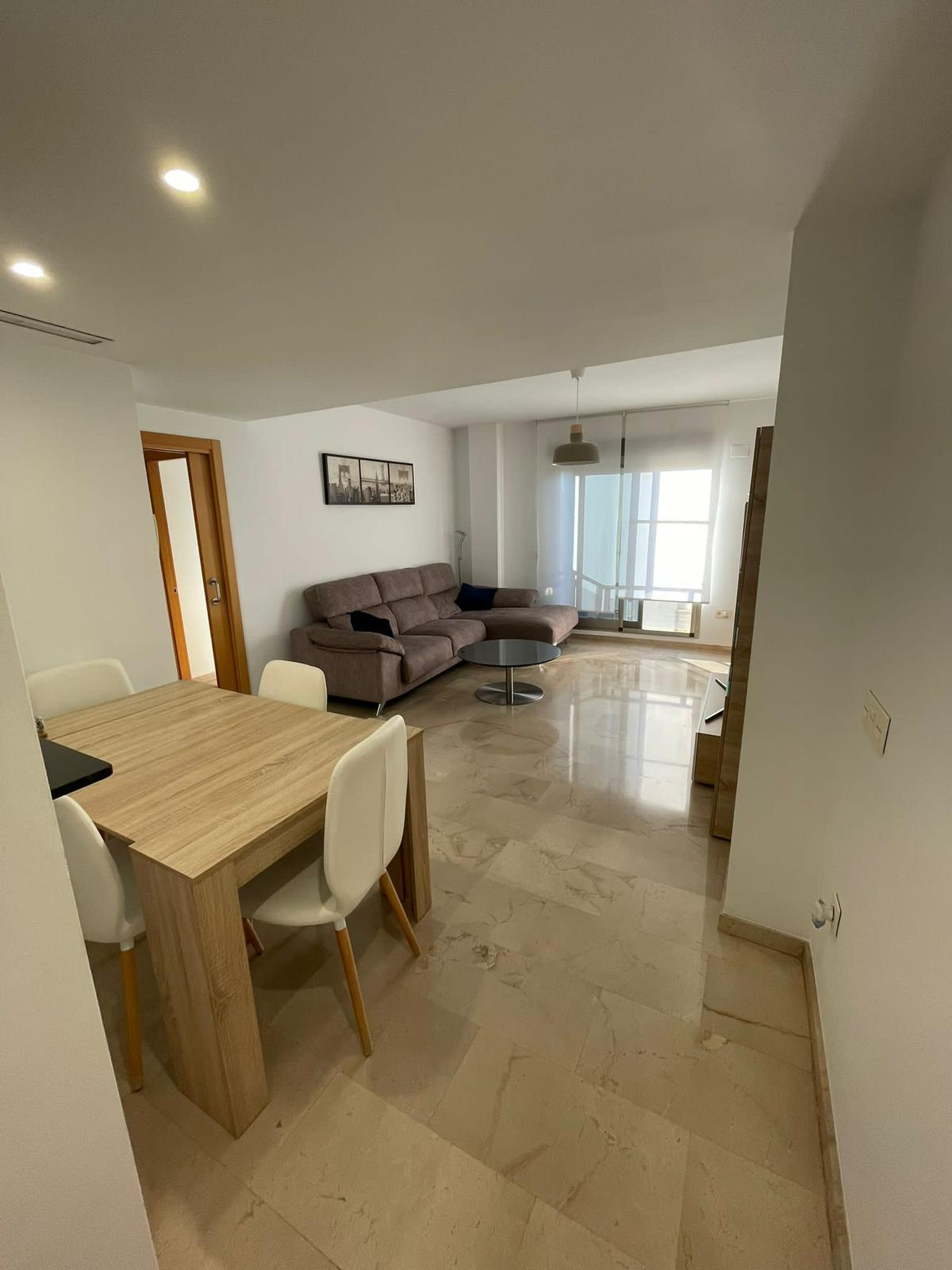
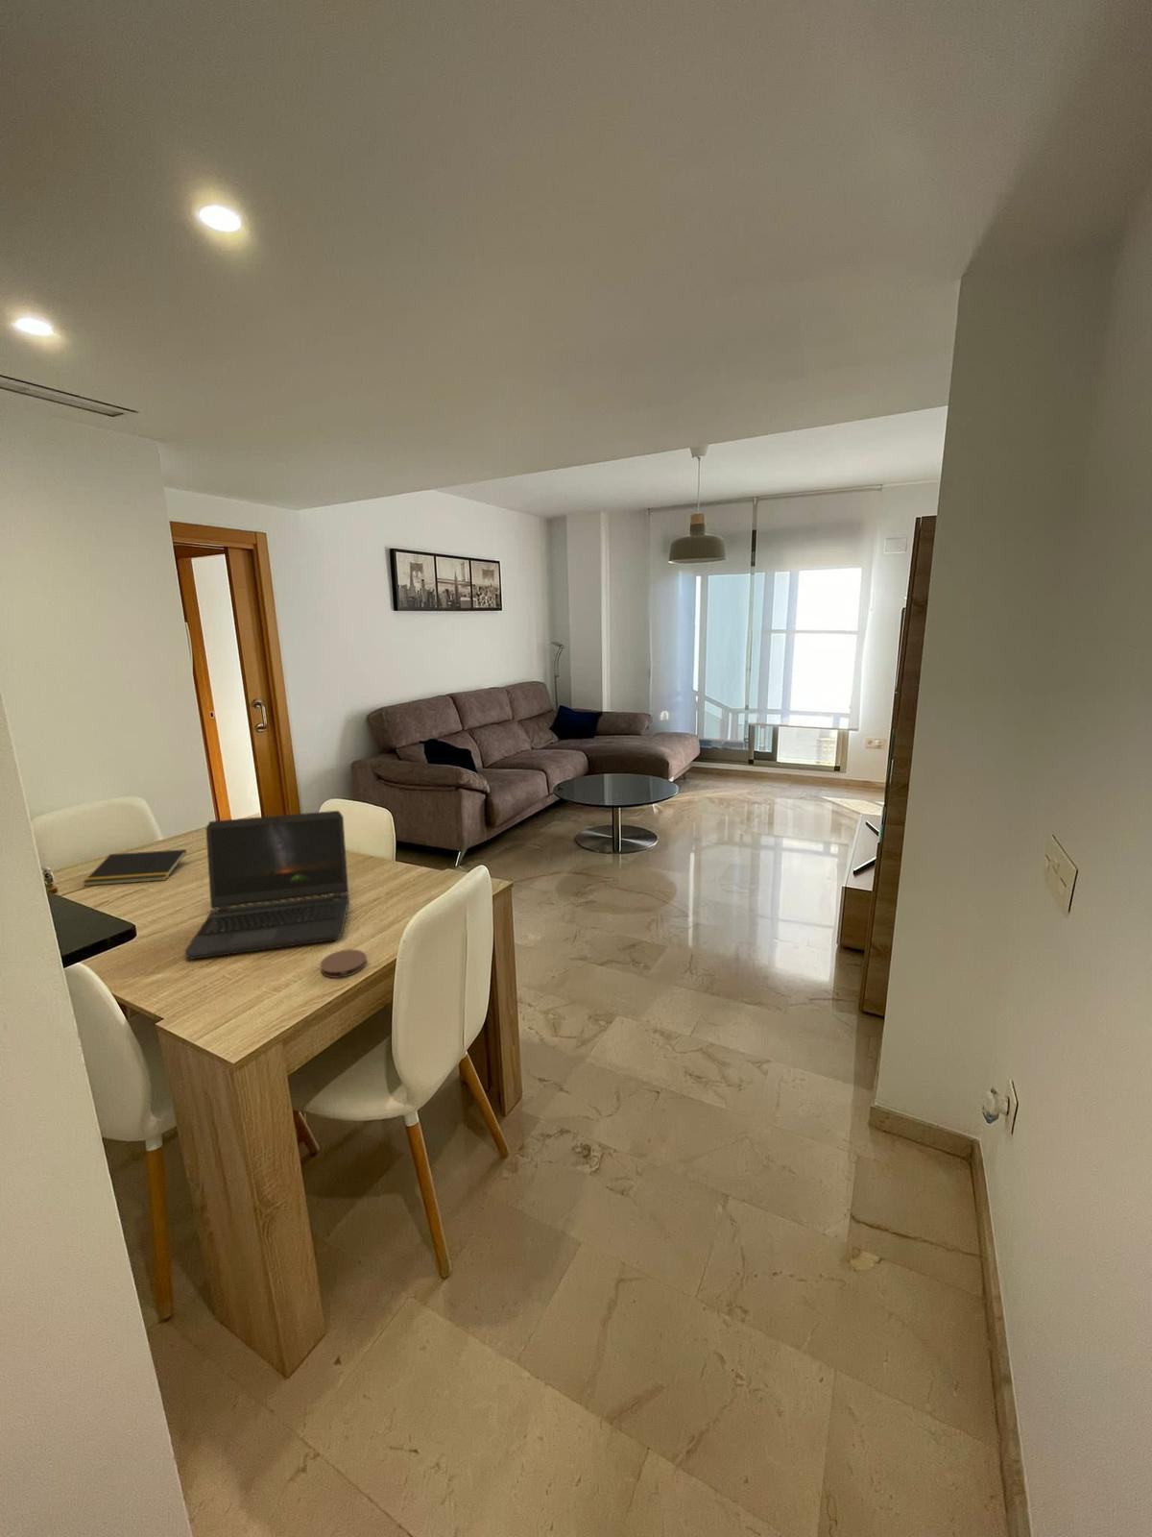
+ coaster (344, 962)
+ laptop computer (271, 879)
+ notepad (137, 867)
